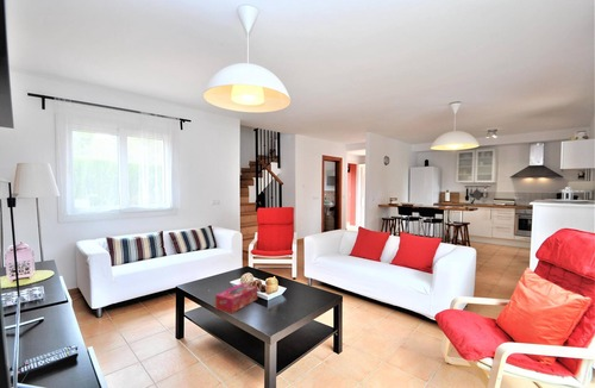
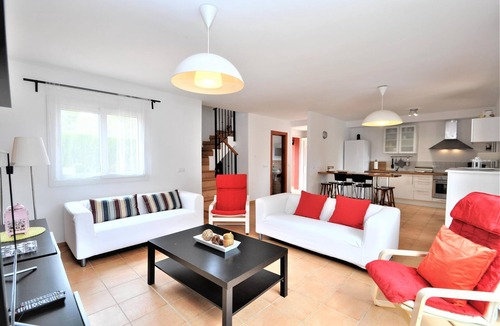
- tissue box (237, 296)
